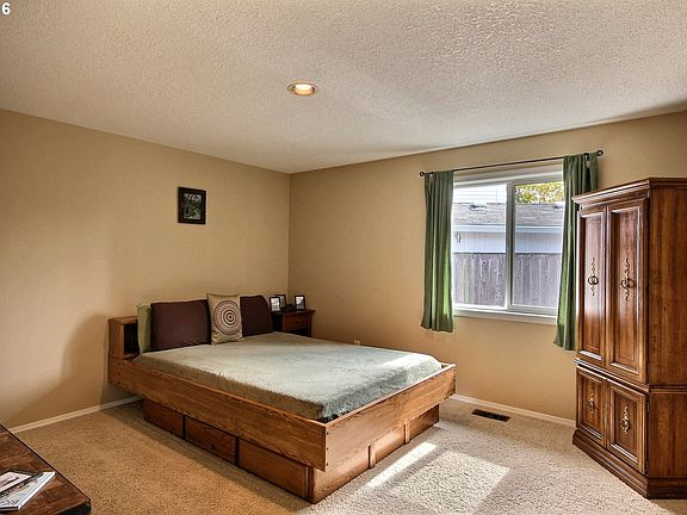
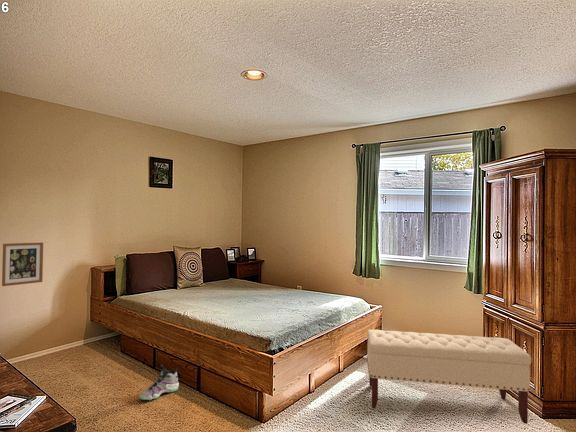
+ sneaker (159, 380)
+ bench (440, 370)
+ wall art (23, 263)
